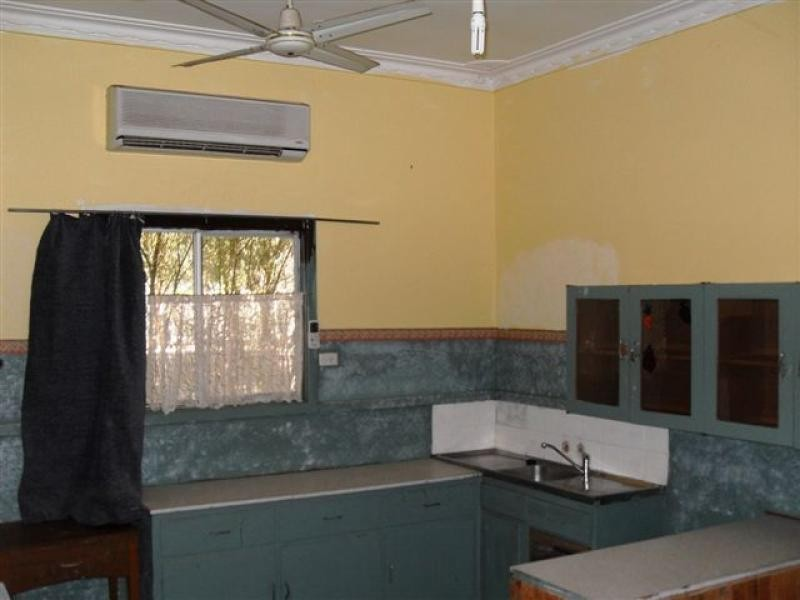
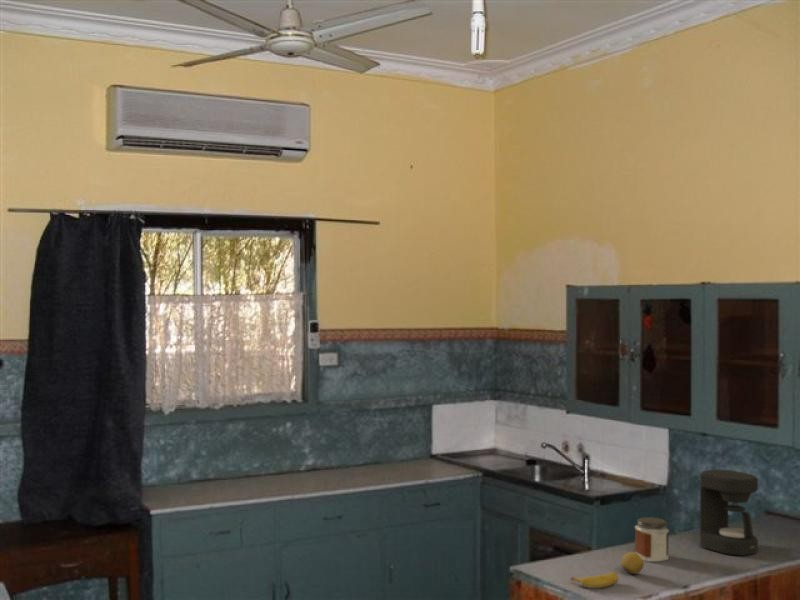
+ coffee maker (729, 510)
+ banana (598, 578)
+ fruit (632, 563)
+ jar (651, 538)
